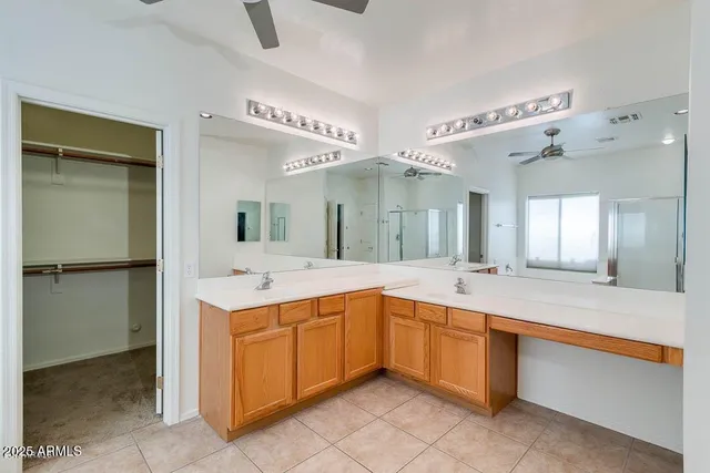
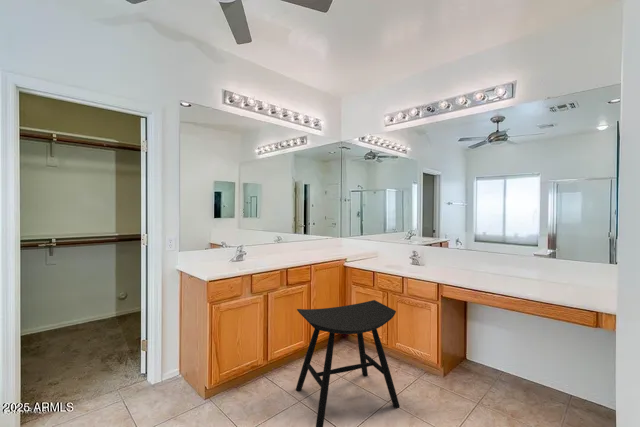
+ stool (350, 365)
